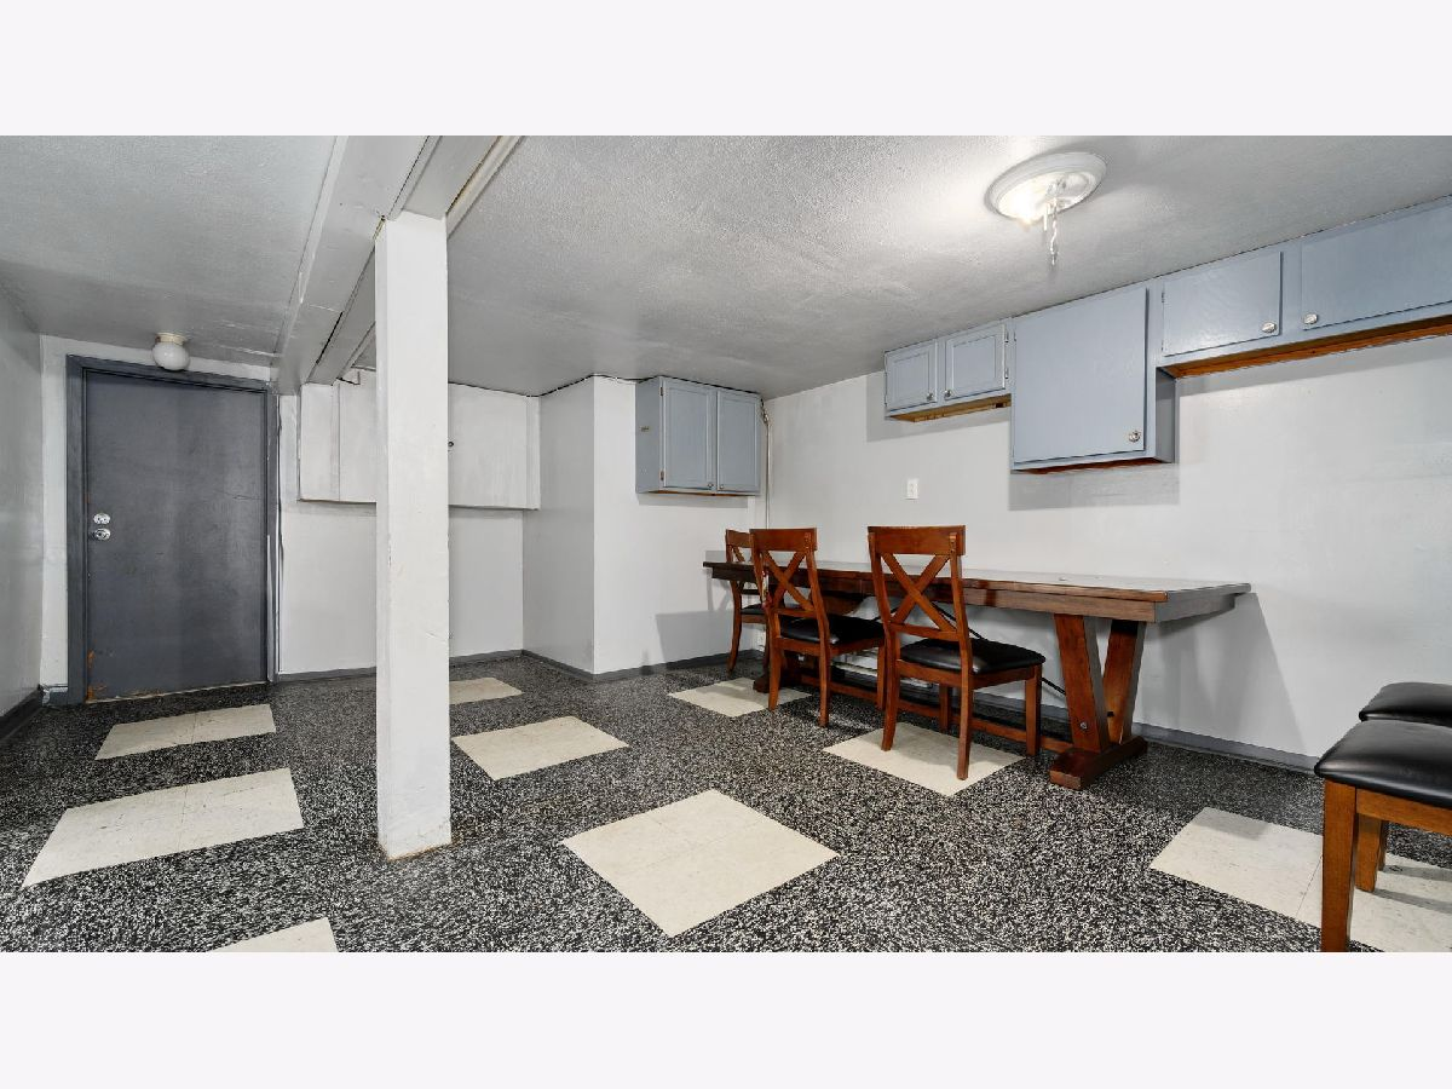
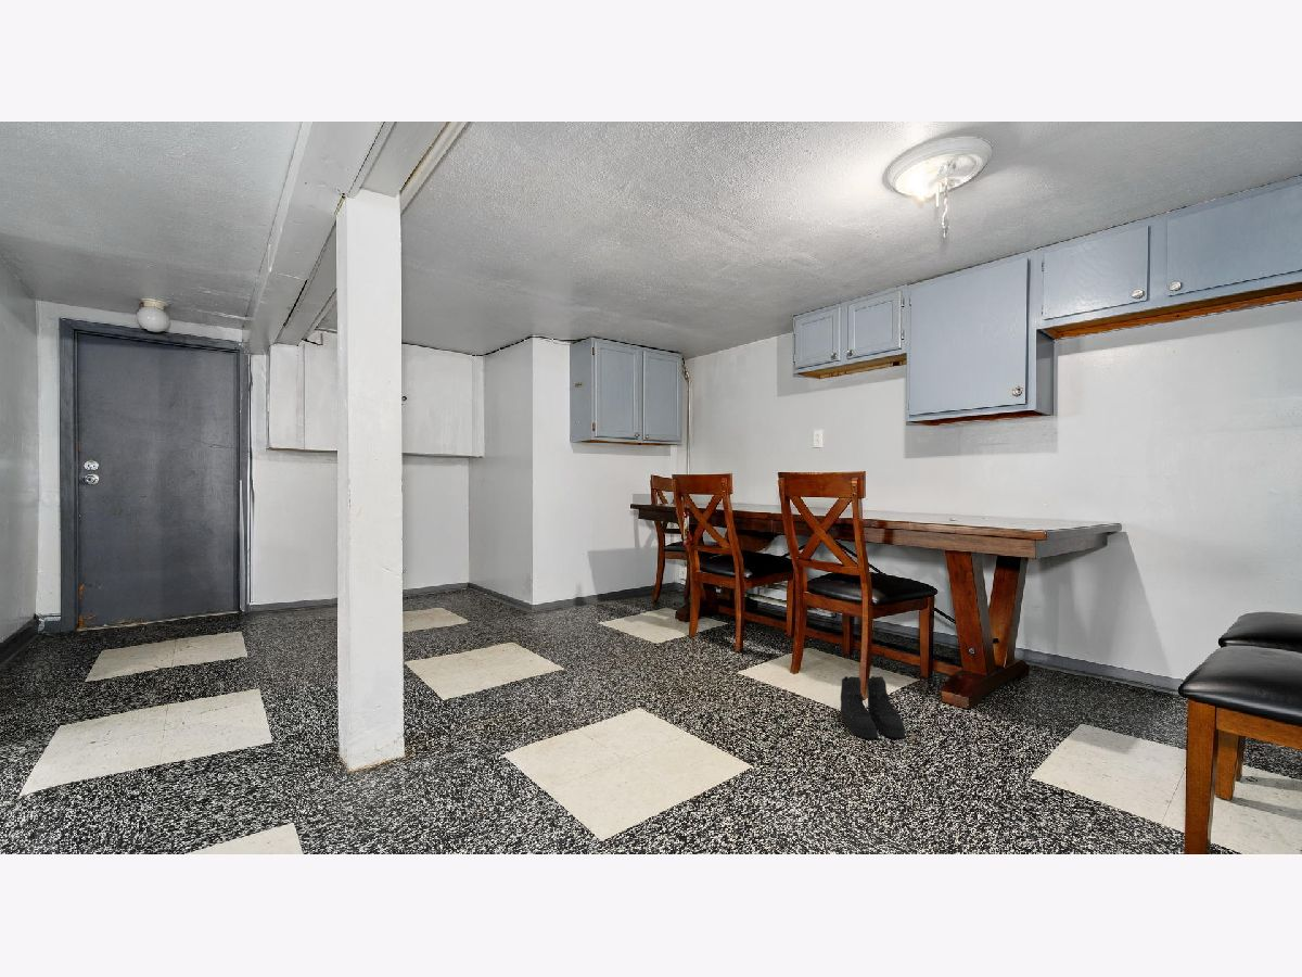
+ boots (870, 702)
